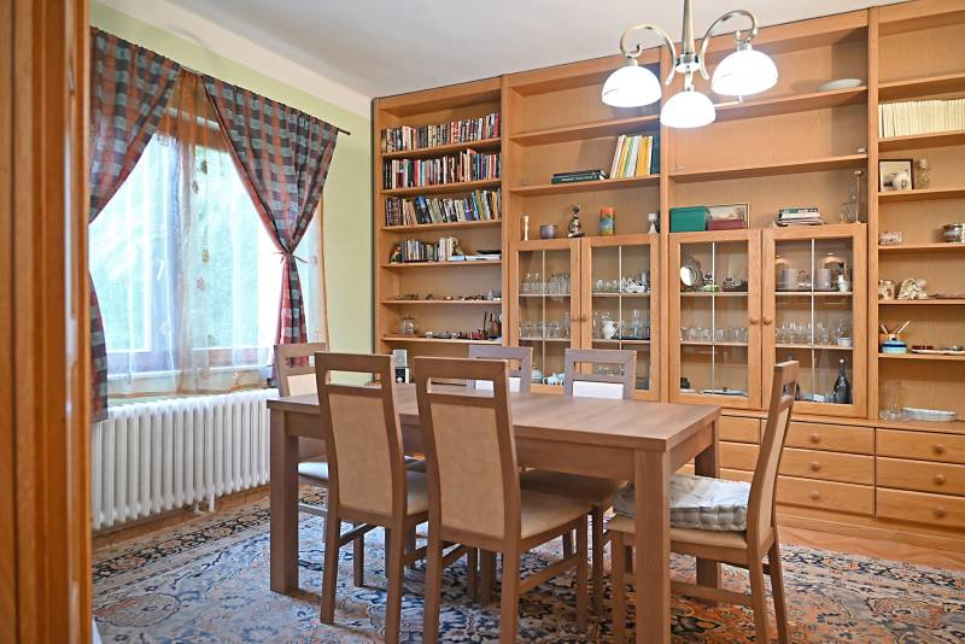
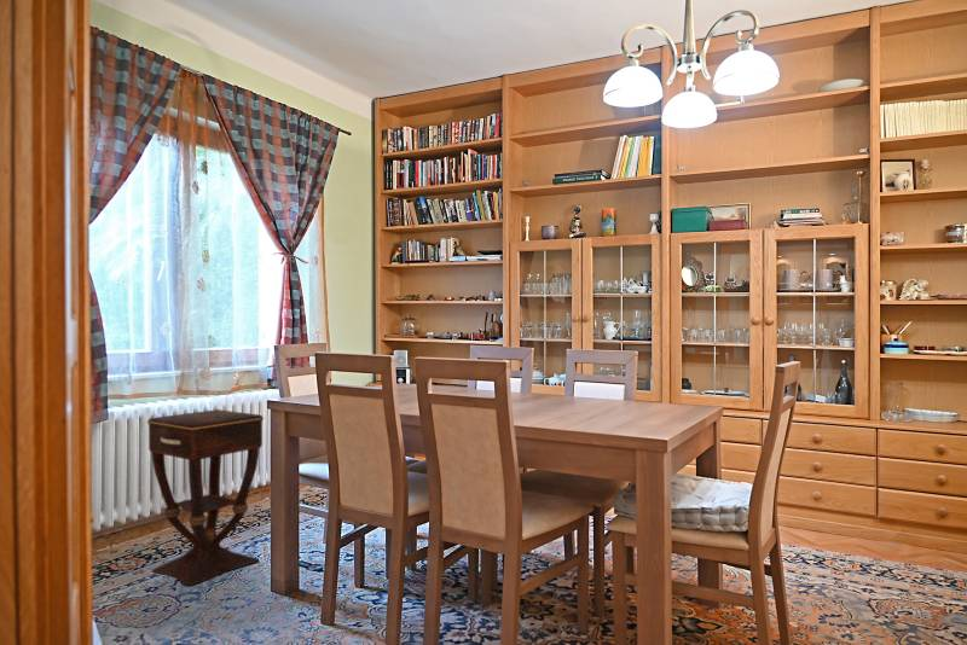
+ side table (202, 490)
